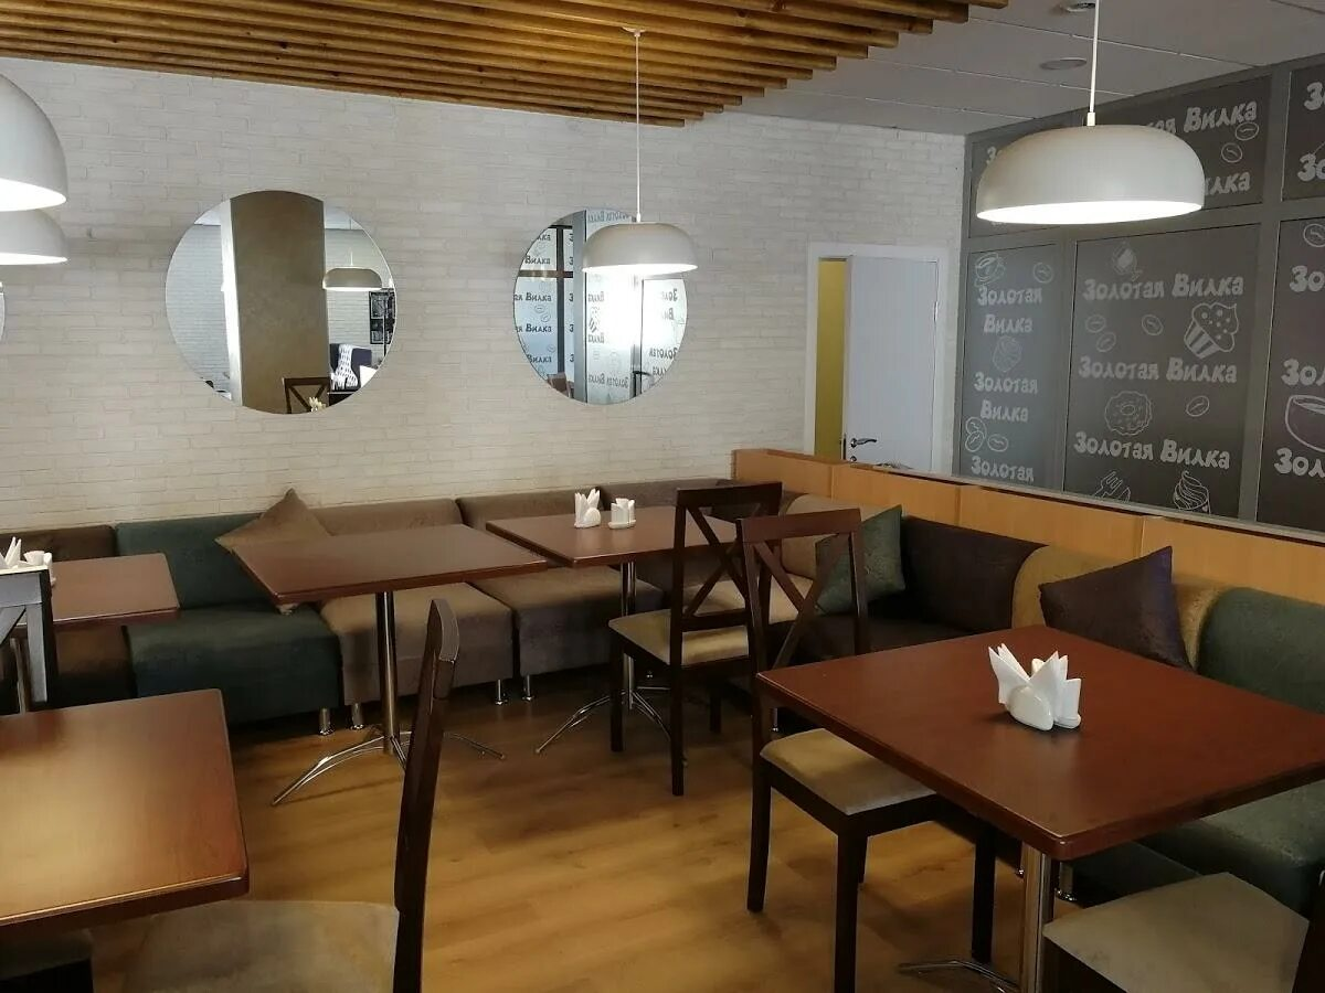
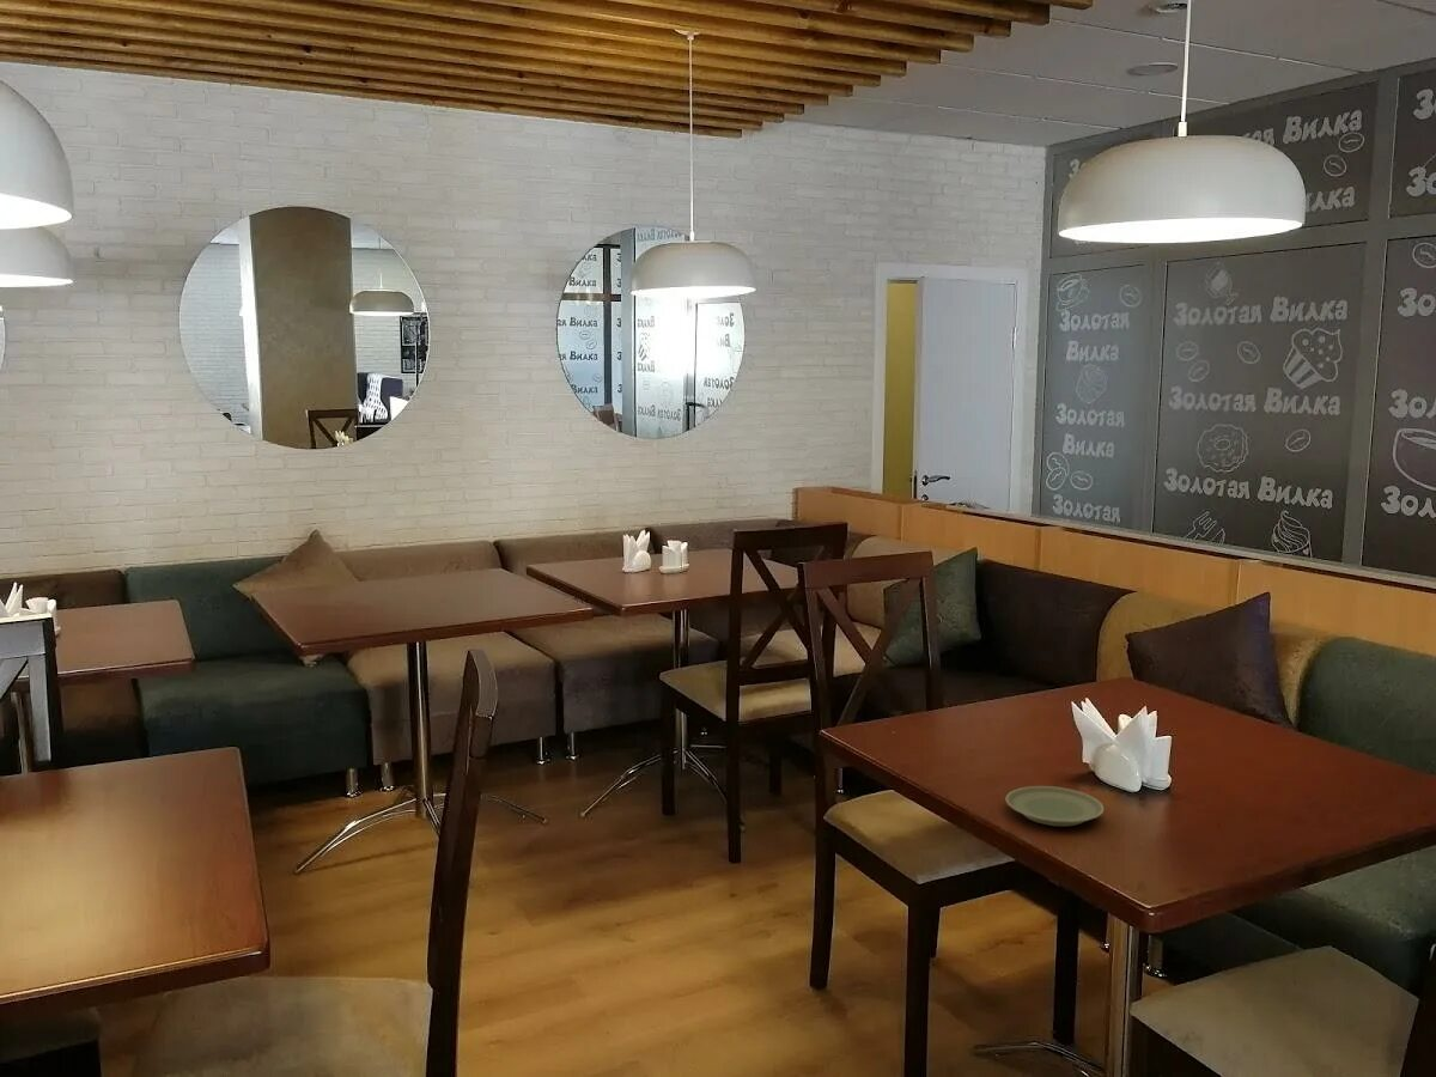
+ plate (1053, 808)
